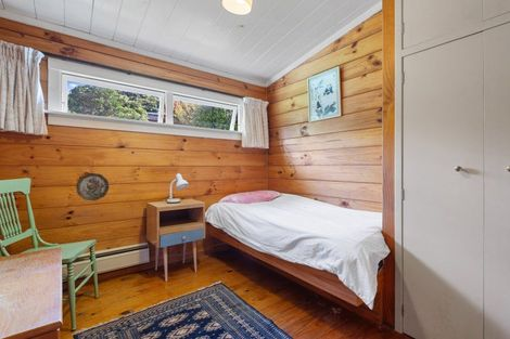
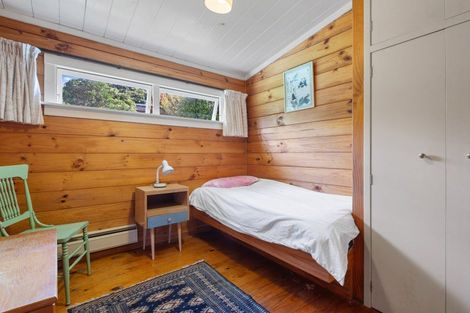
- decorative plate (92, 186)
